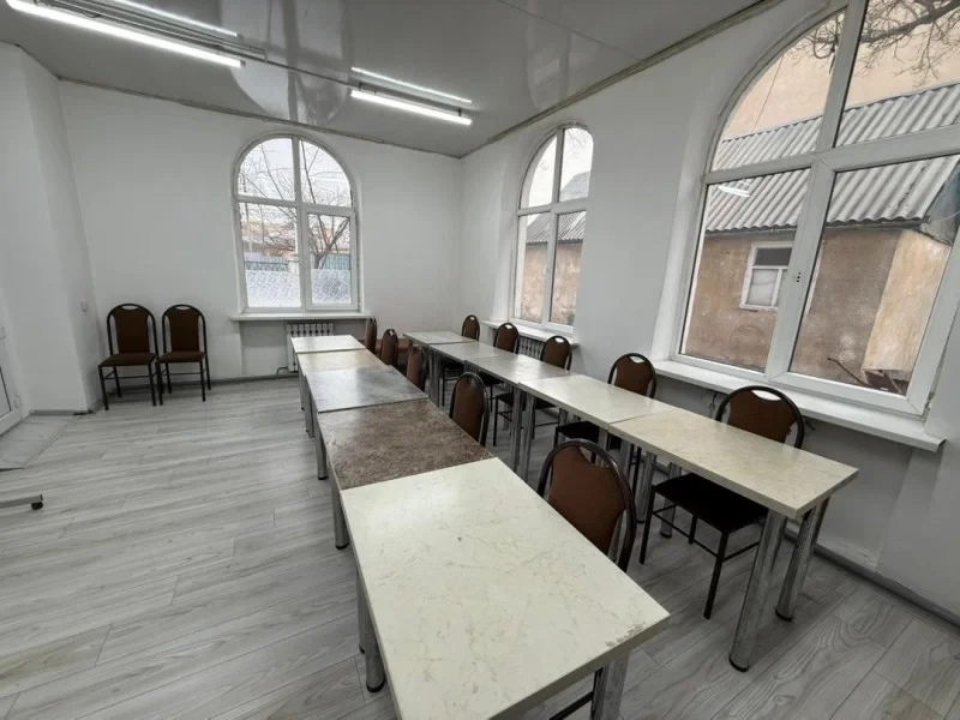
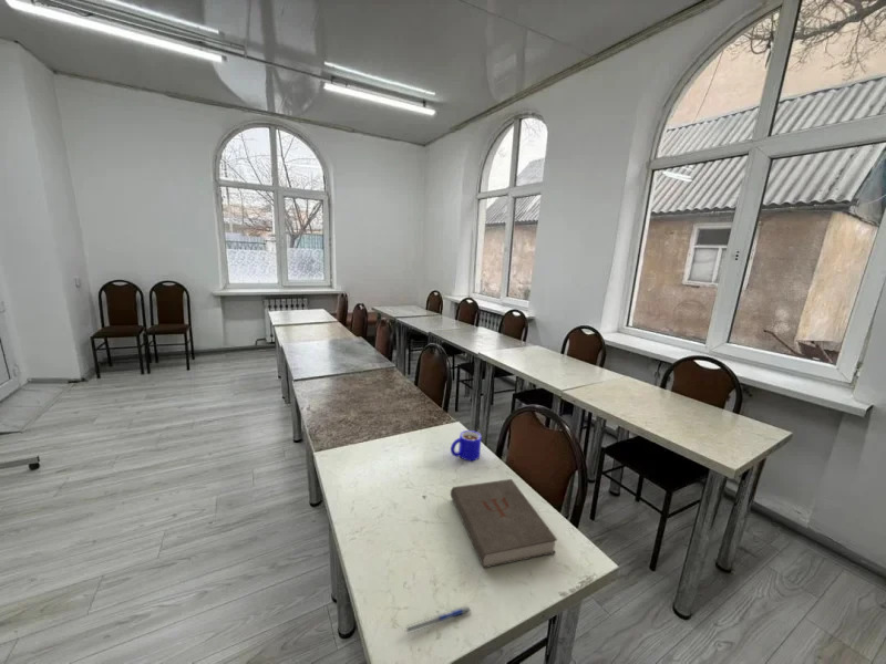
+ pen (437, 619)
+ book (498, 517)
+ mug (465, 446)
